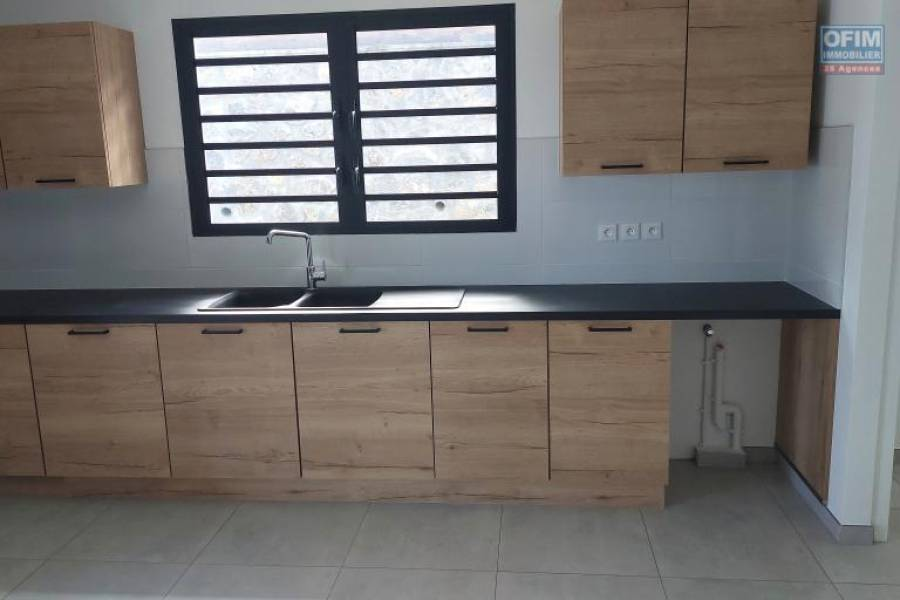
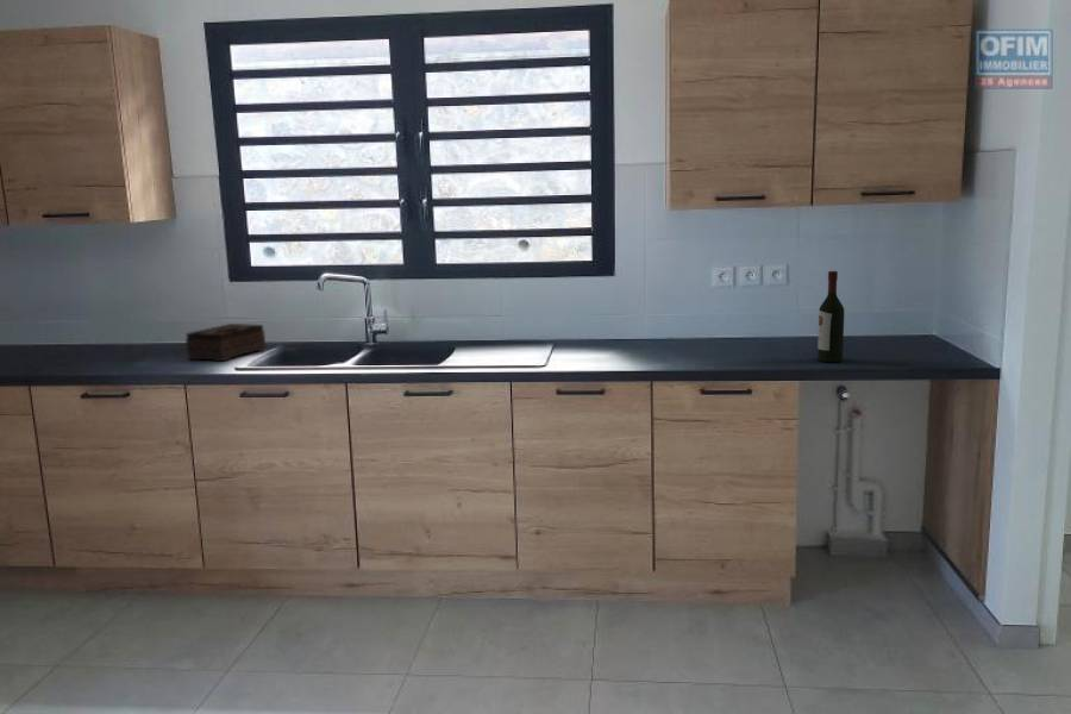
+ tissue box (226, 342)
+ wine bottle (831, 315)
